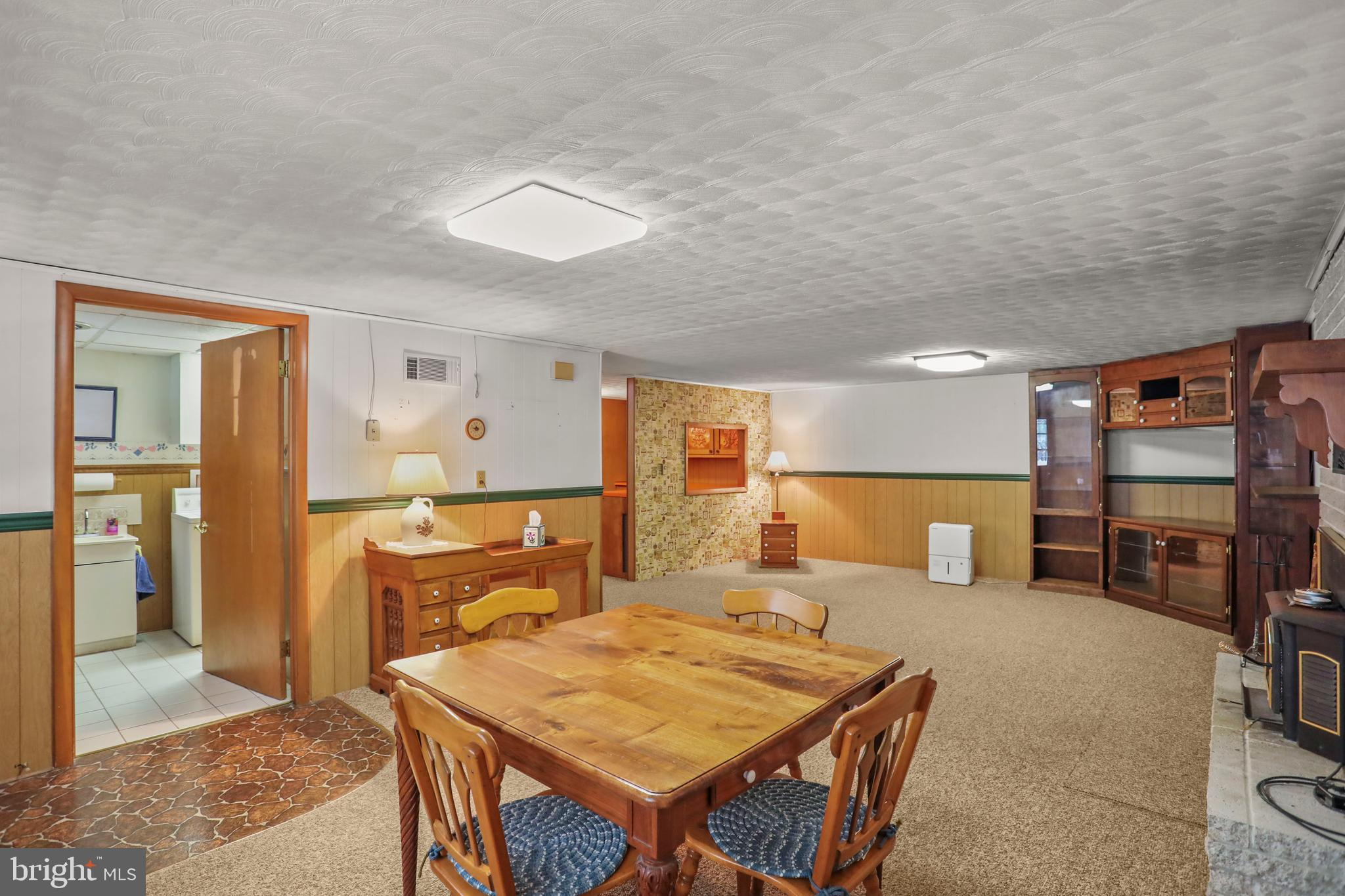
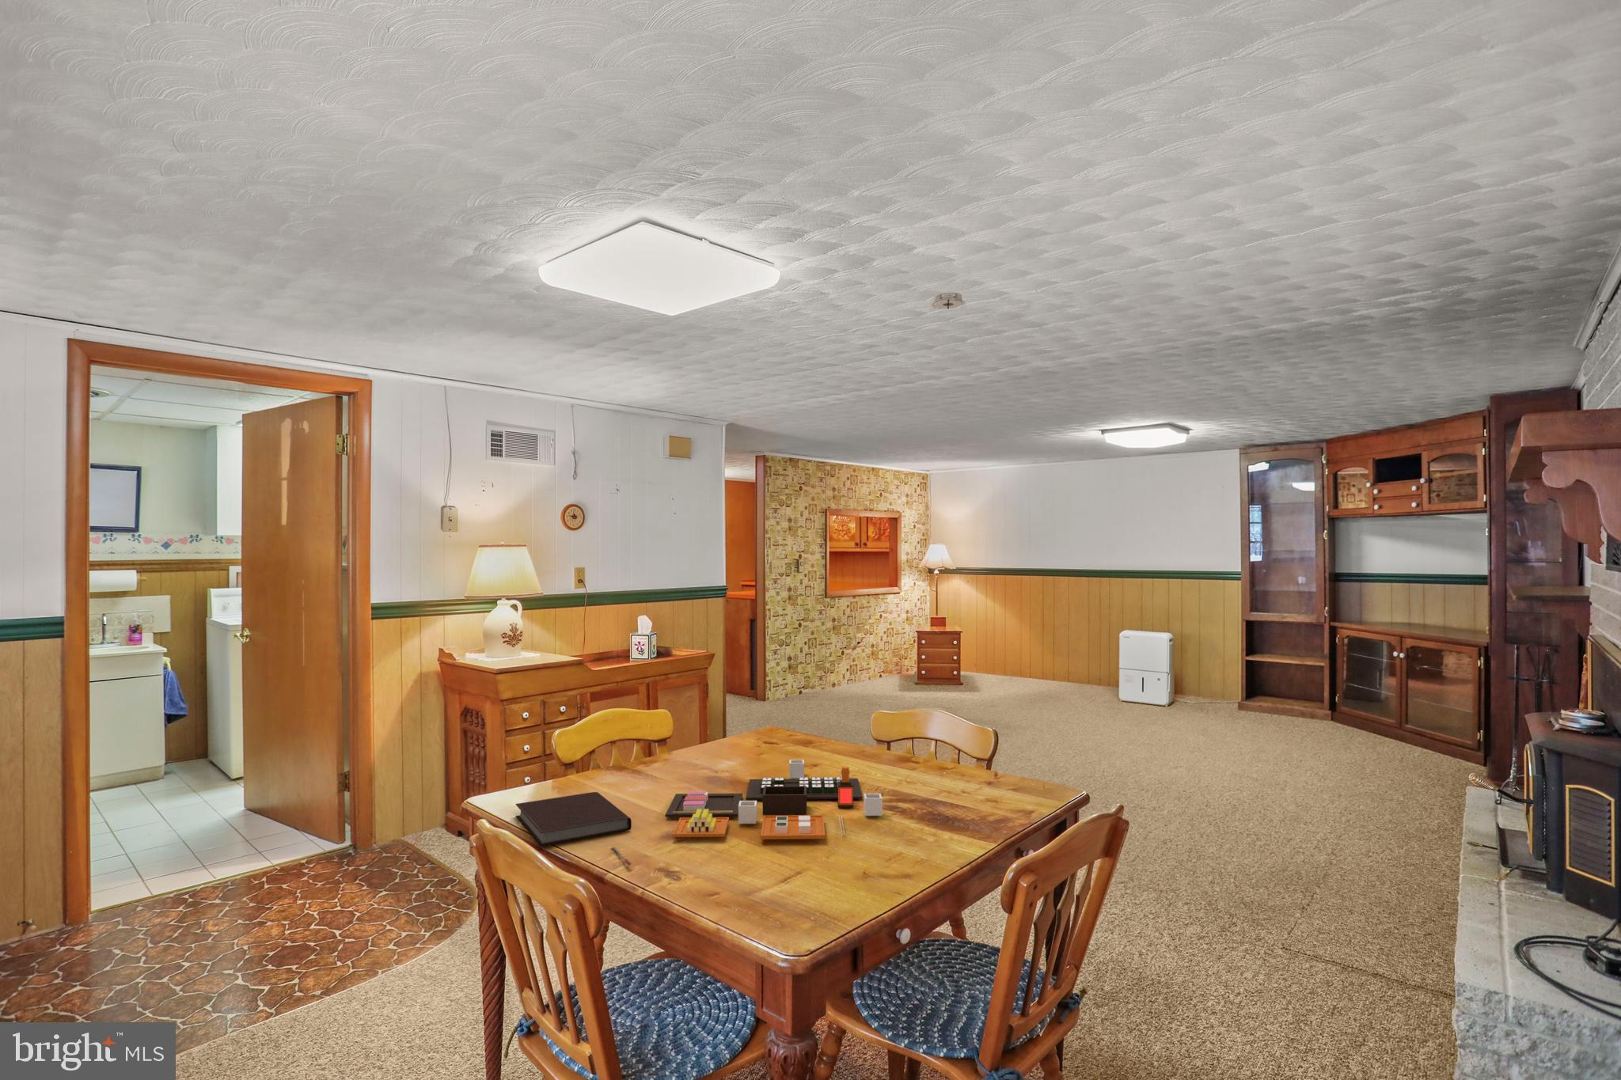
+ toy food set (775, 785)
+ smoke detector (946, 300)
+ notebook (571, 816)
+ pen (621, 855)
